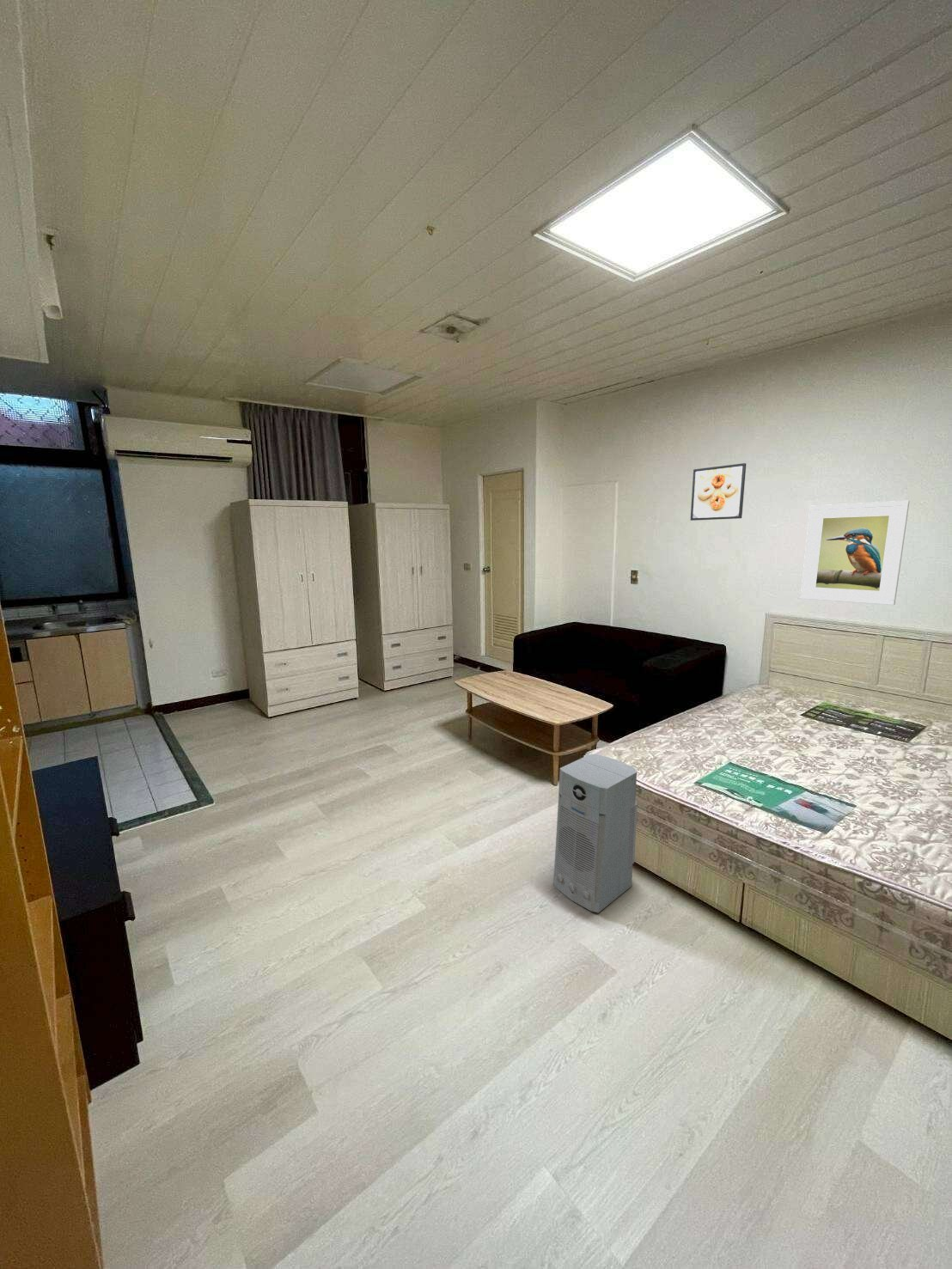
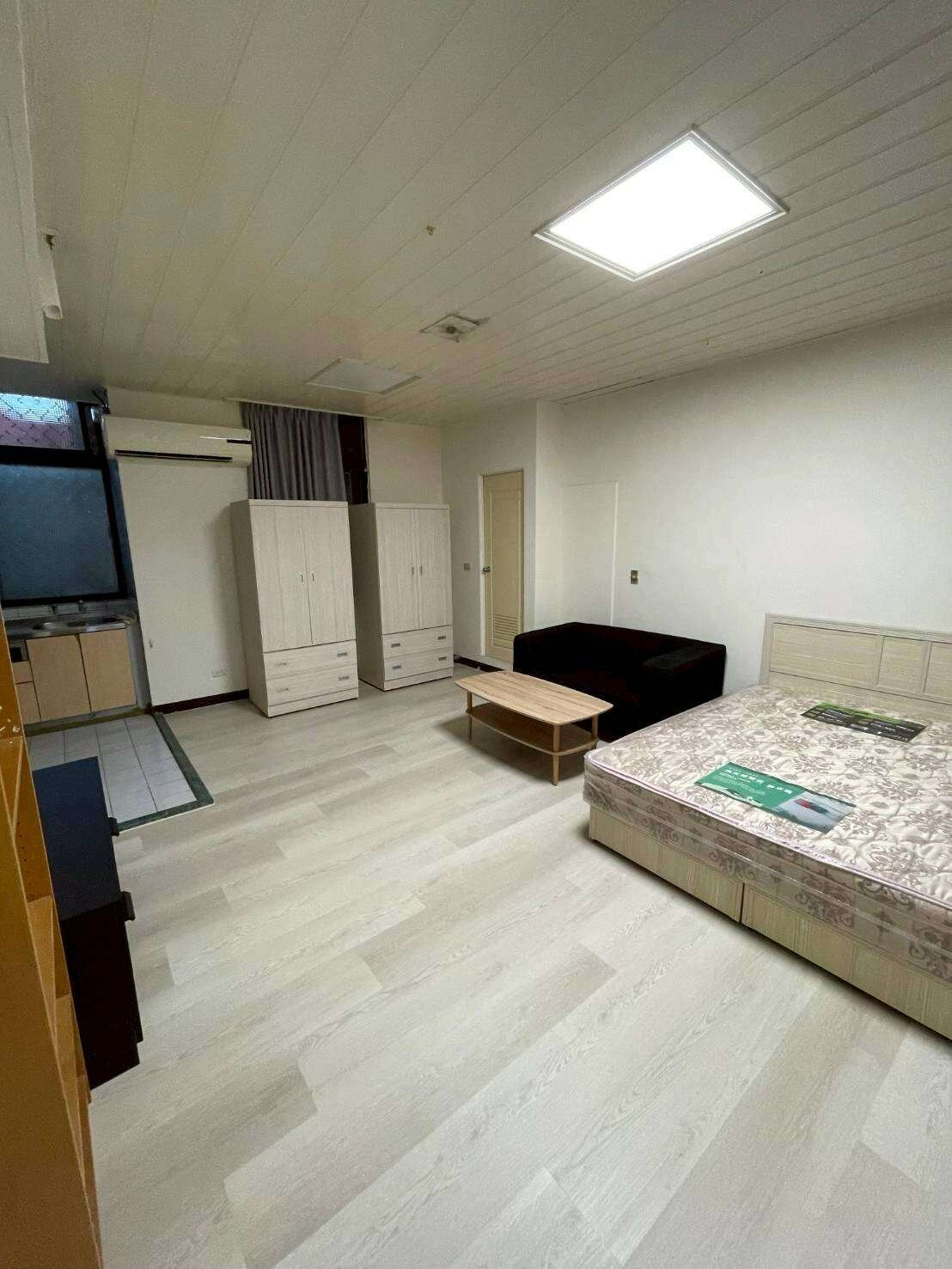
- air purifier (595, 827)
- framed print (851, 553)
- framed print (717, 493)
